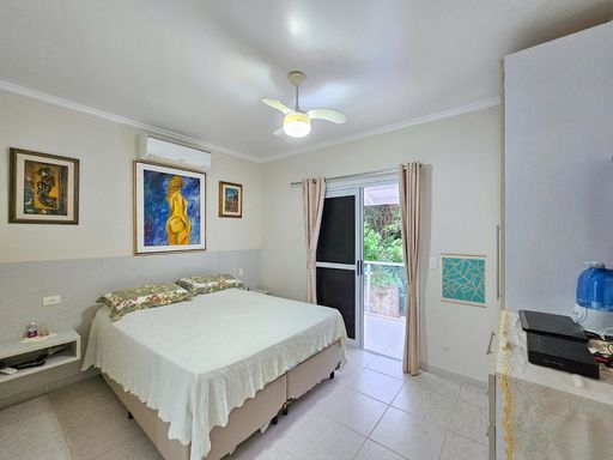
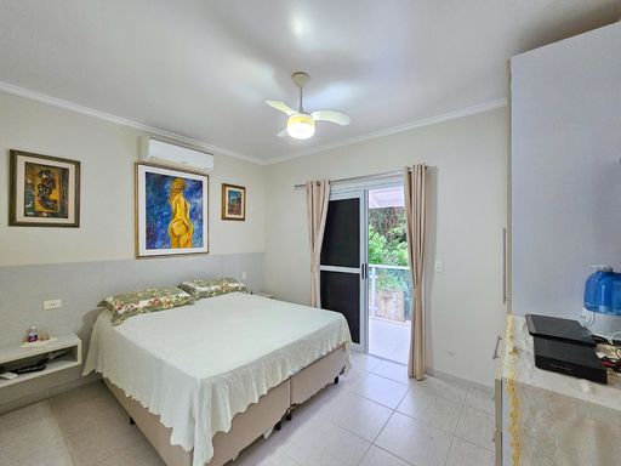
- wall art (462, 279)
